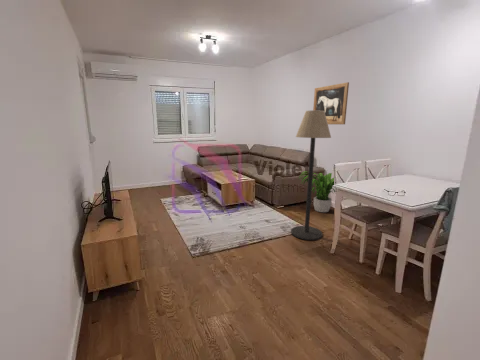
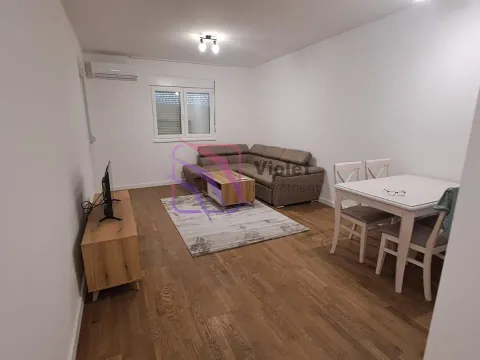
- wall art (329, 105)
- potted plant (324, 192)
- floor lamp (310, 175)
